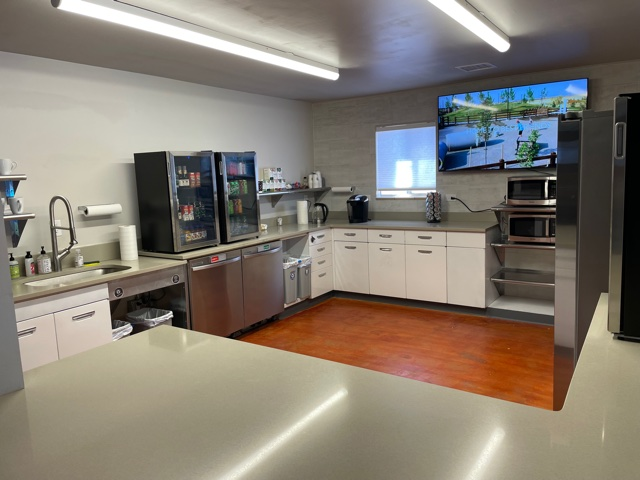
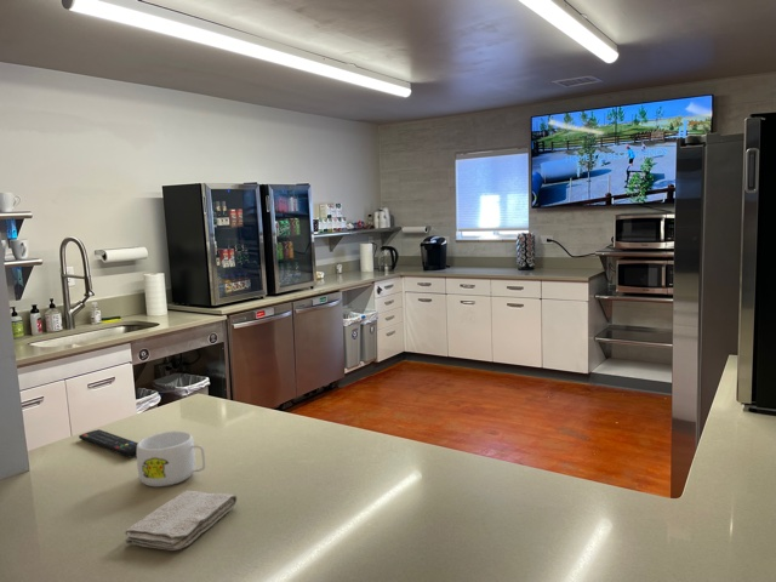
+ remote control (112, 443)
+ mug (167, 458)
+ washcloth (182, 517)
